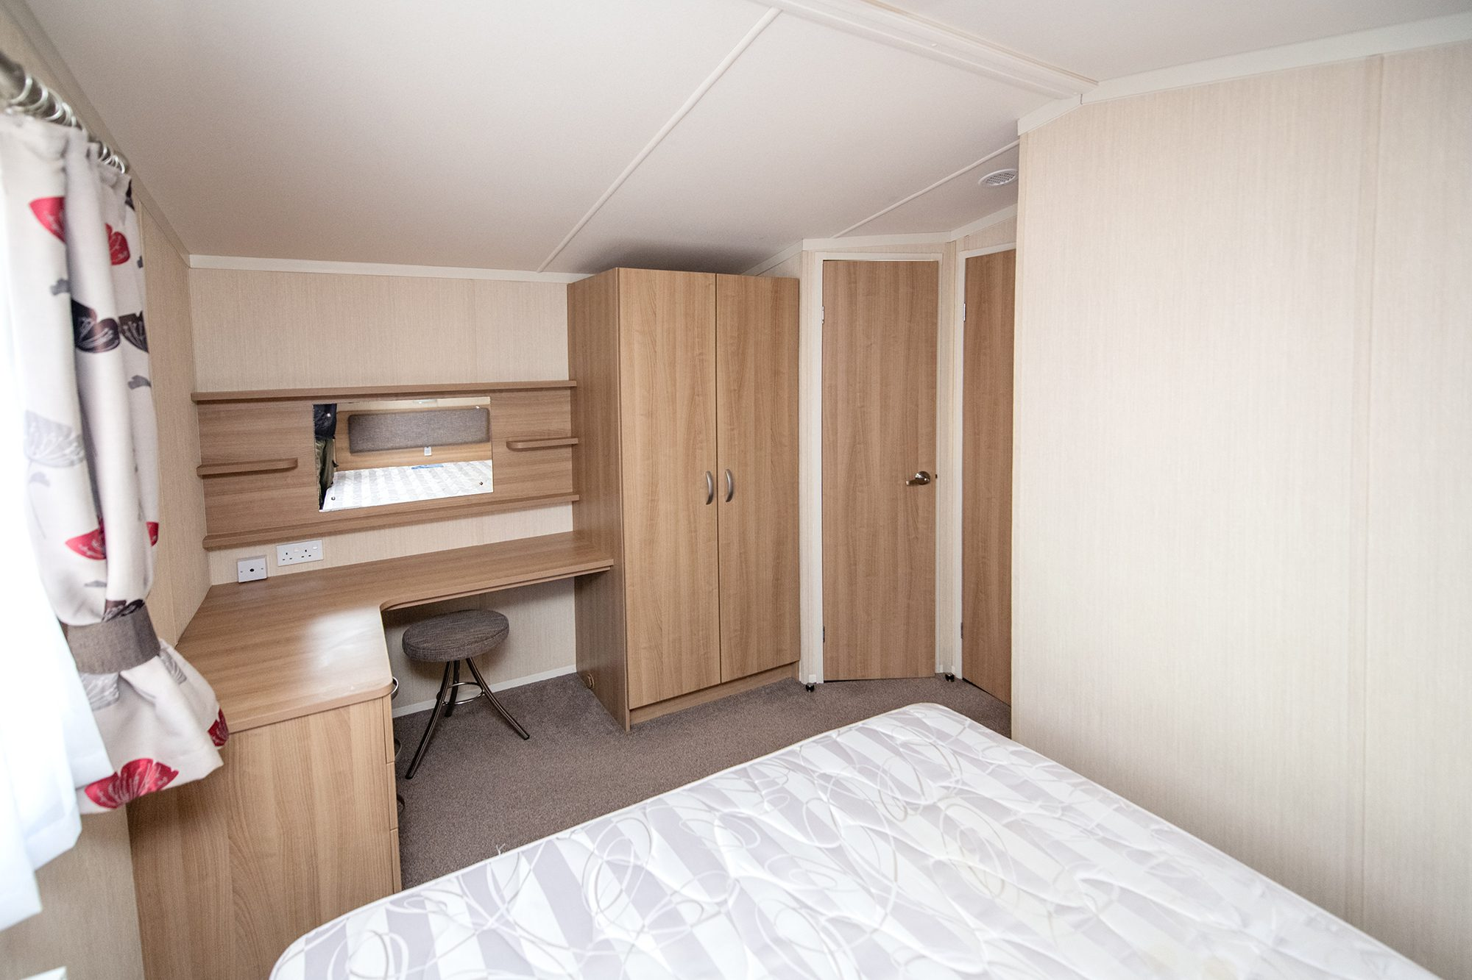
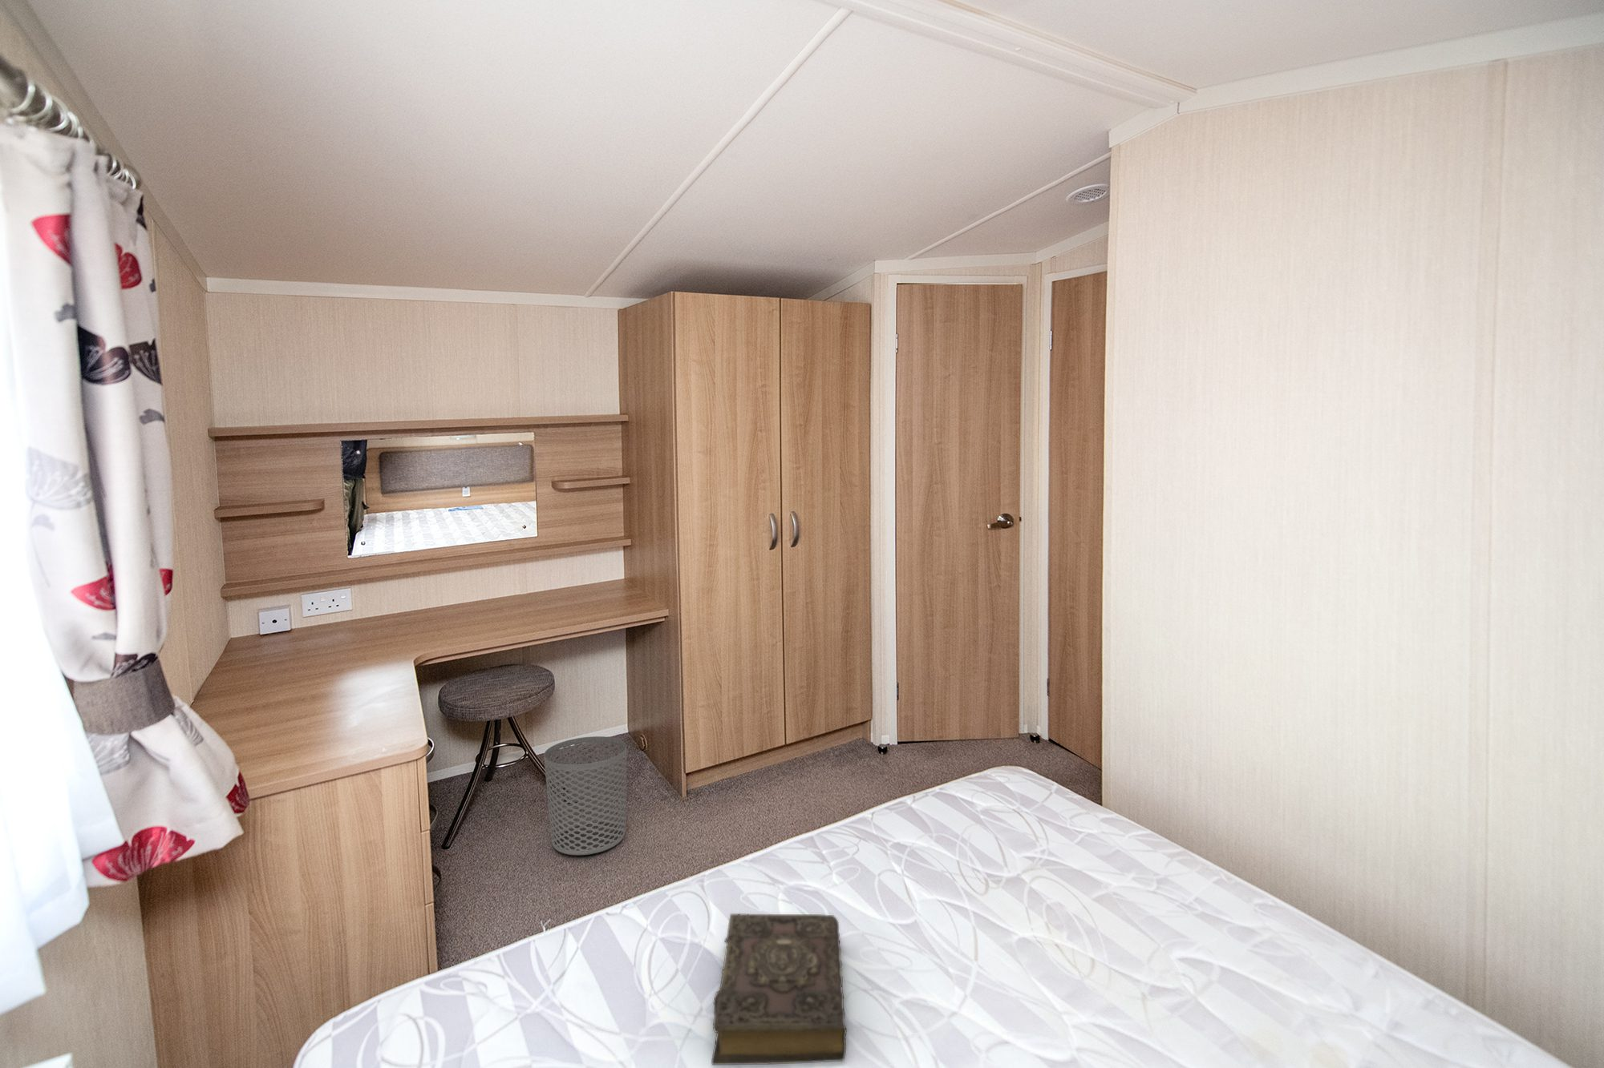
+ book (780, 979)
+ waste bin (587, 793)
